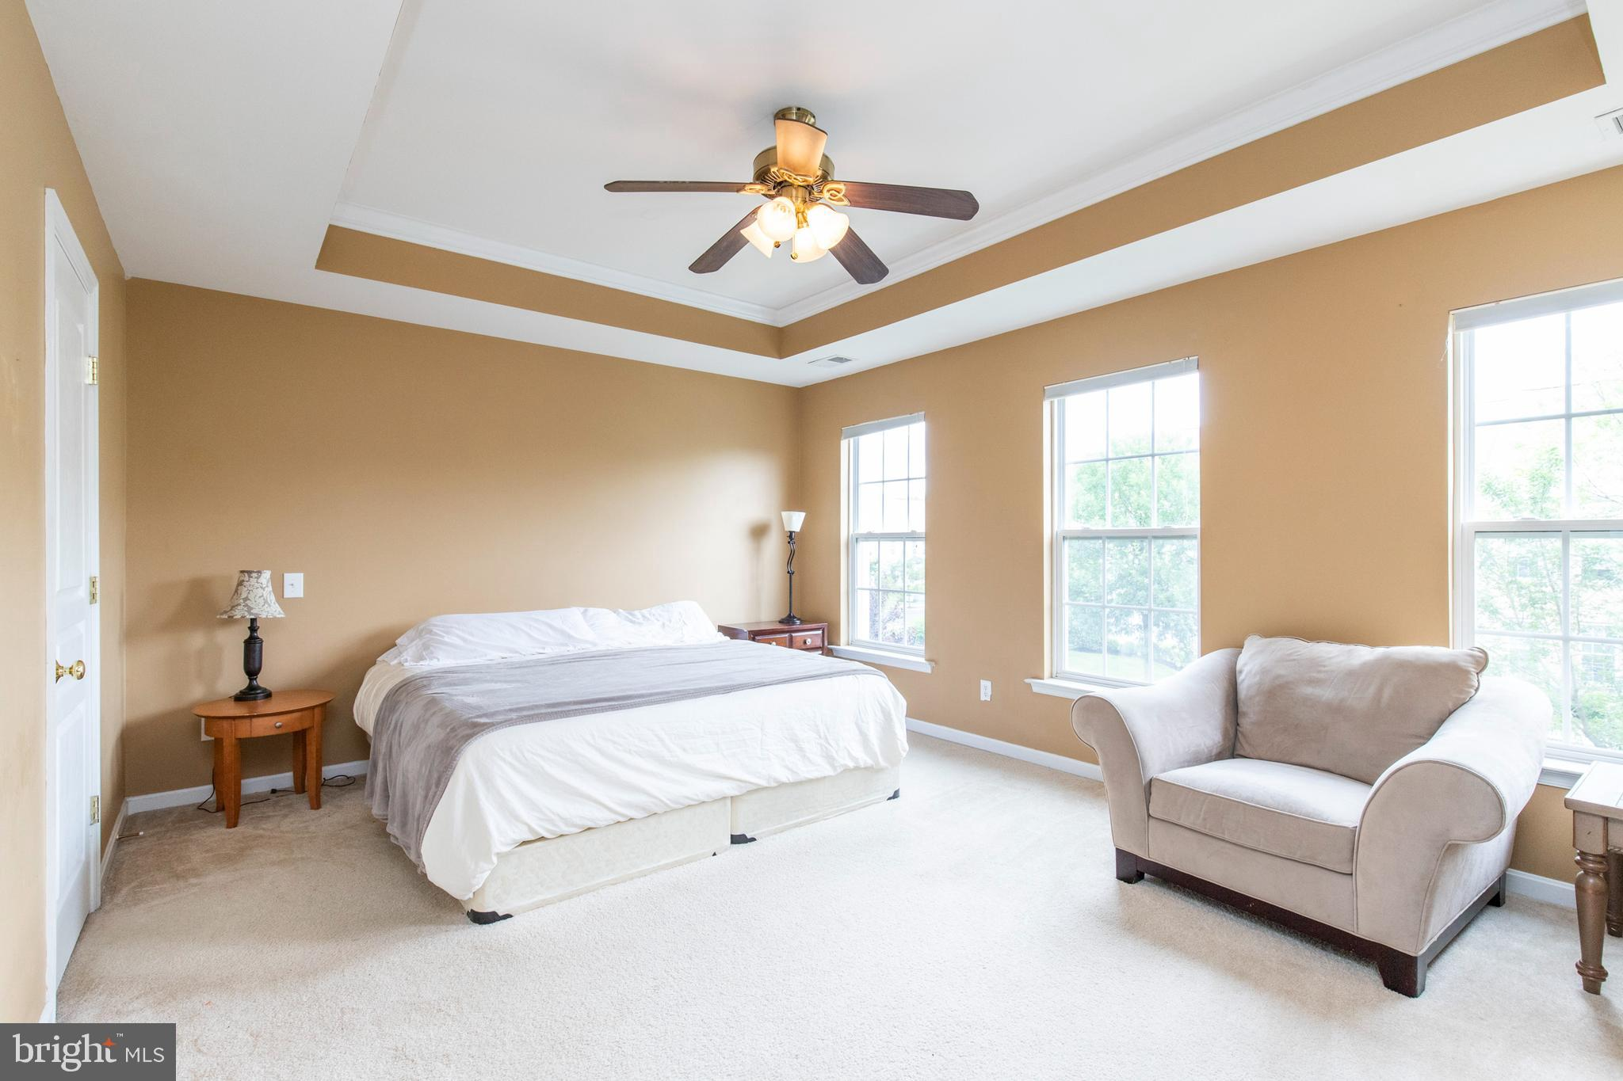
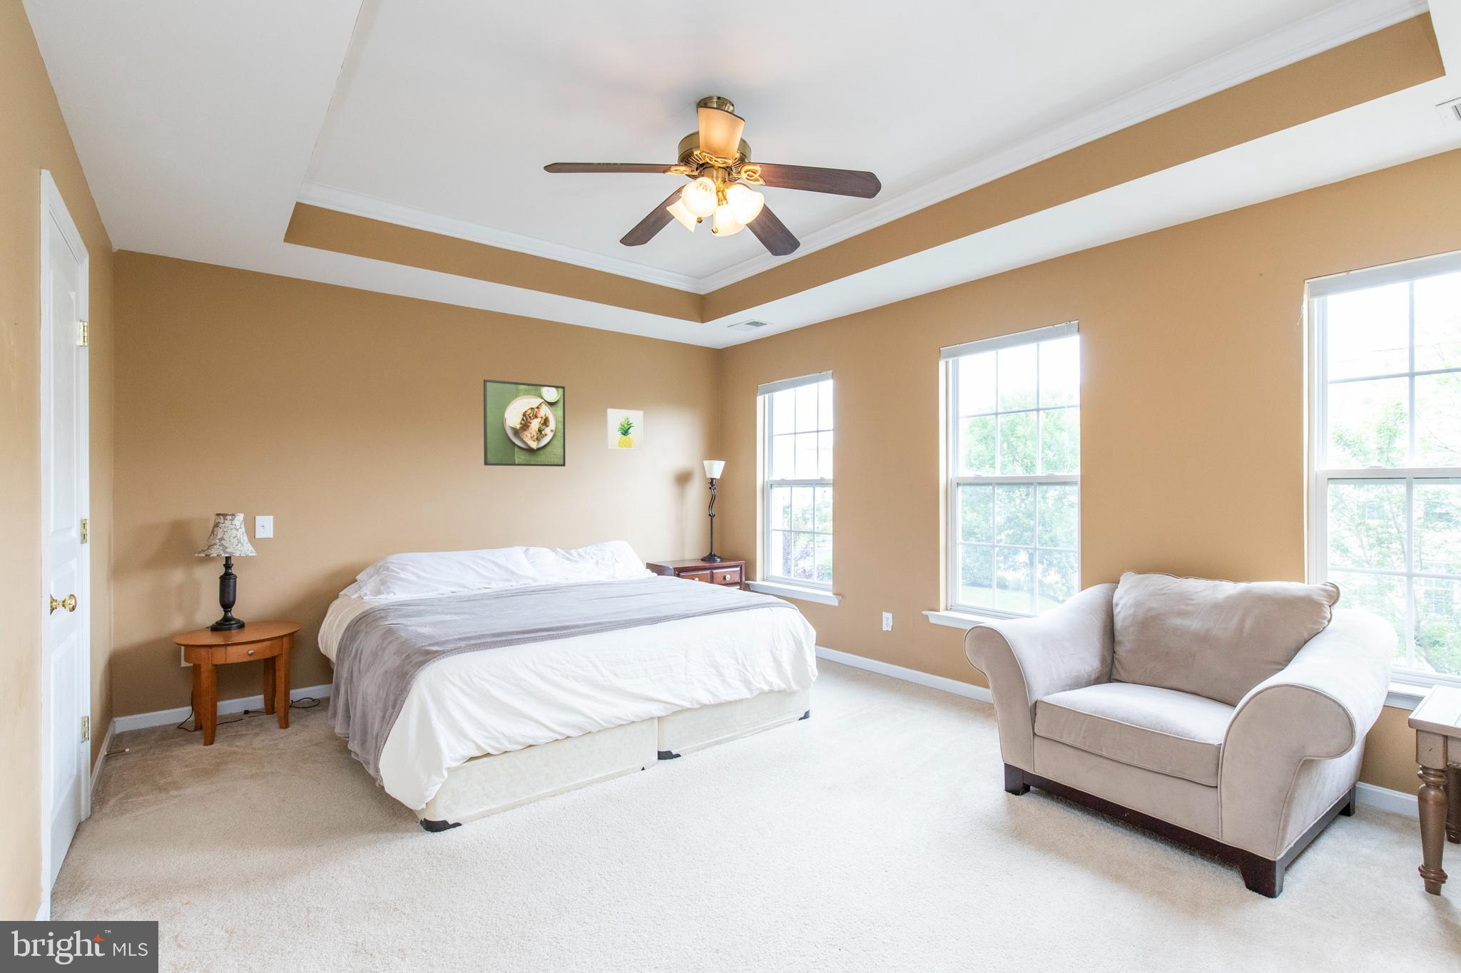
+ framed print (526, 425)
+ wall art (625, 429)
